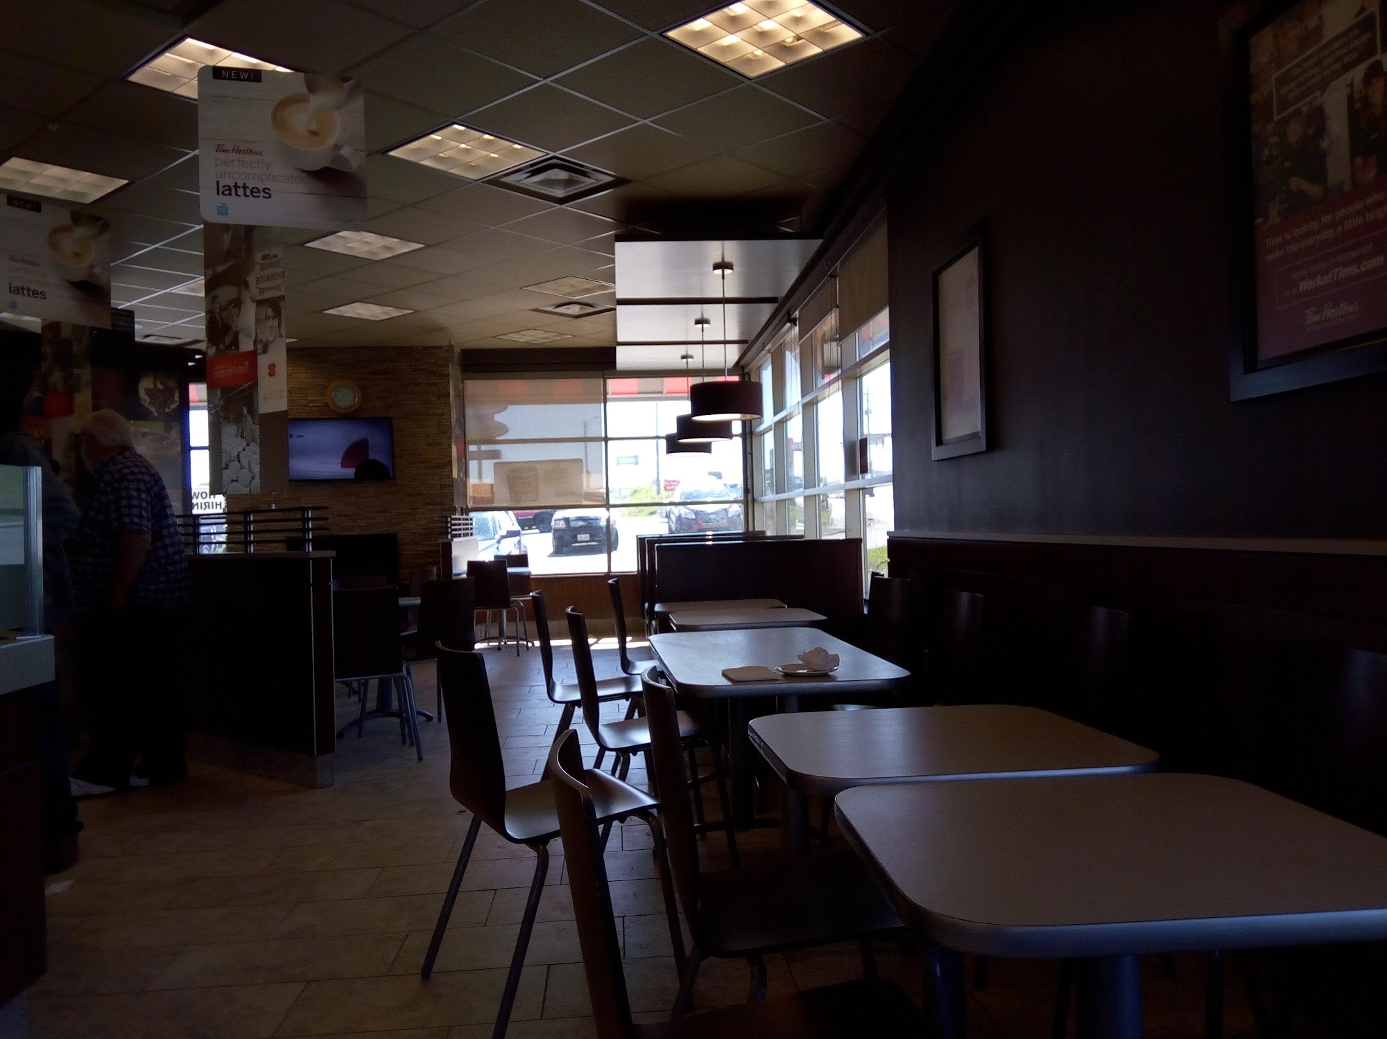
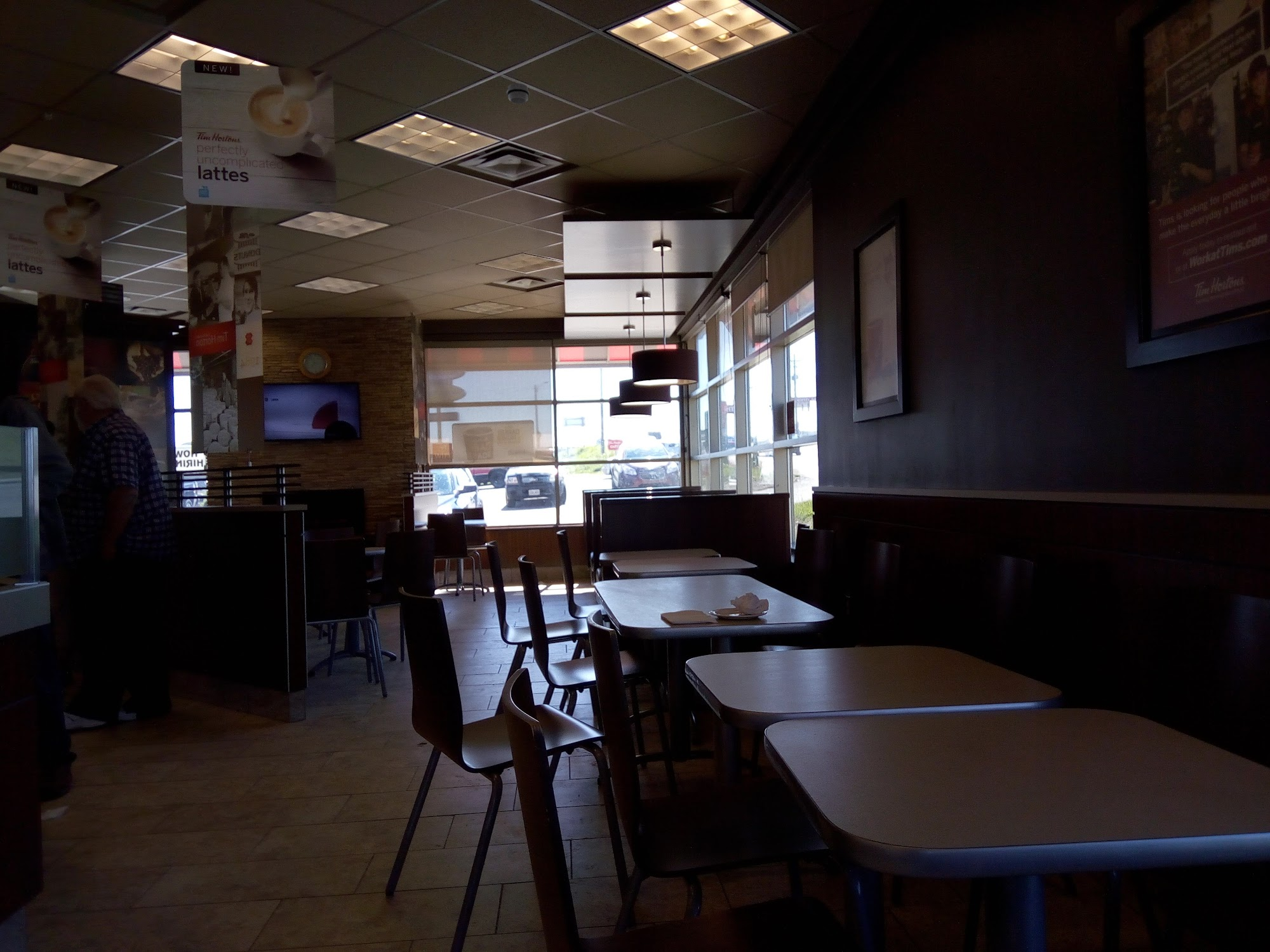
+ smoke detector (518, 94)
